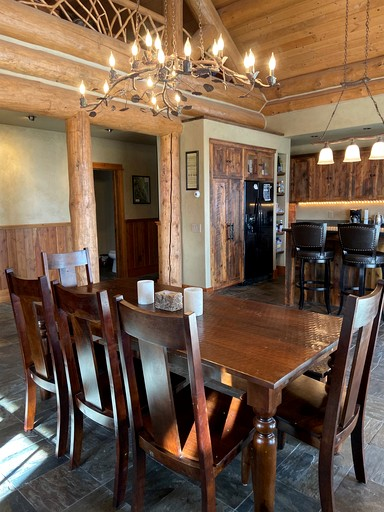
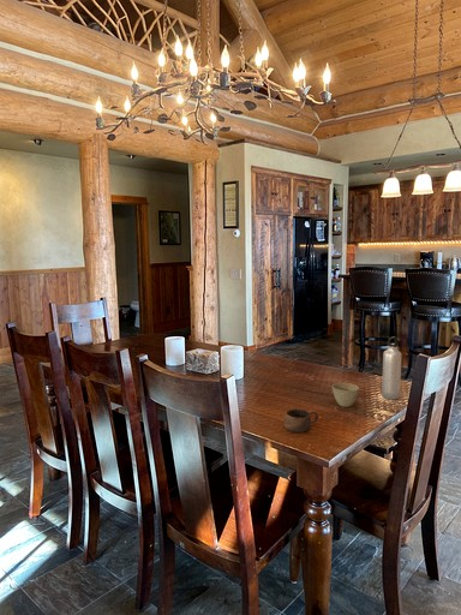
+ cup (301, 419)
+ water bottle (391, 366)
+ flower pot (345, 395)
